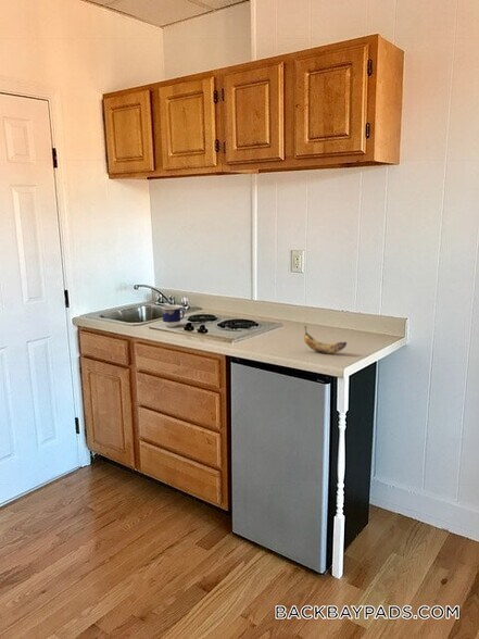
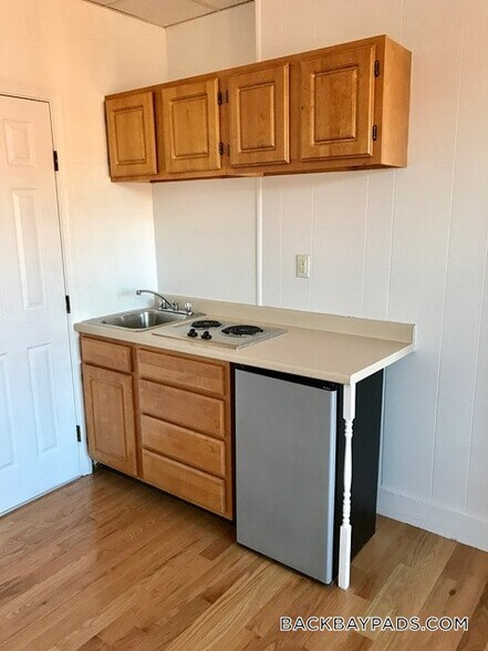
- cup (174, 316)
- banana (322, 342)
